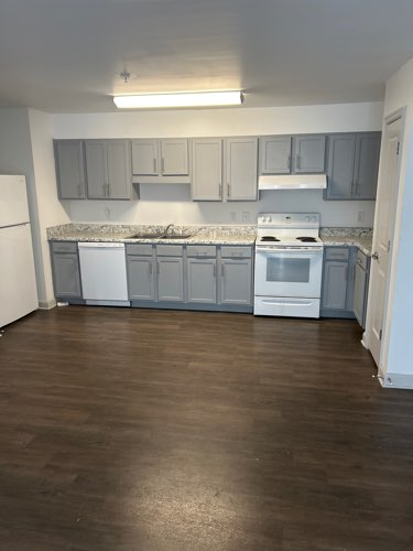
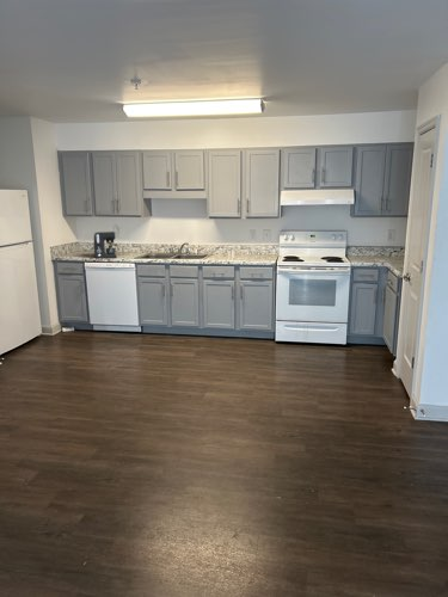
+ coffee maker (104, 245)
